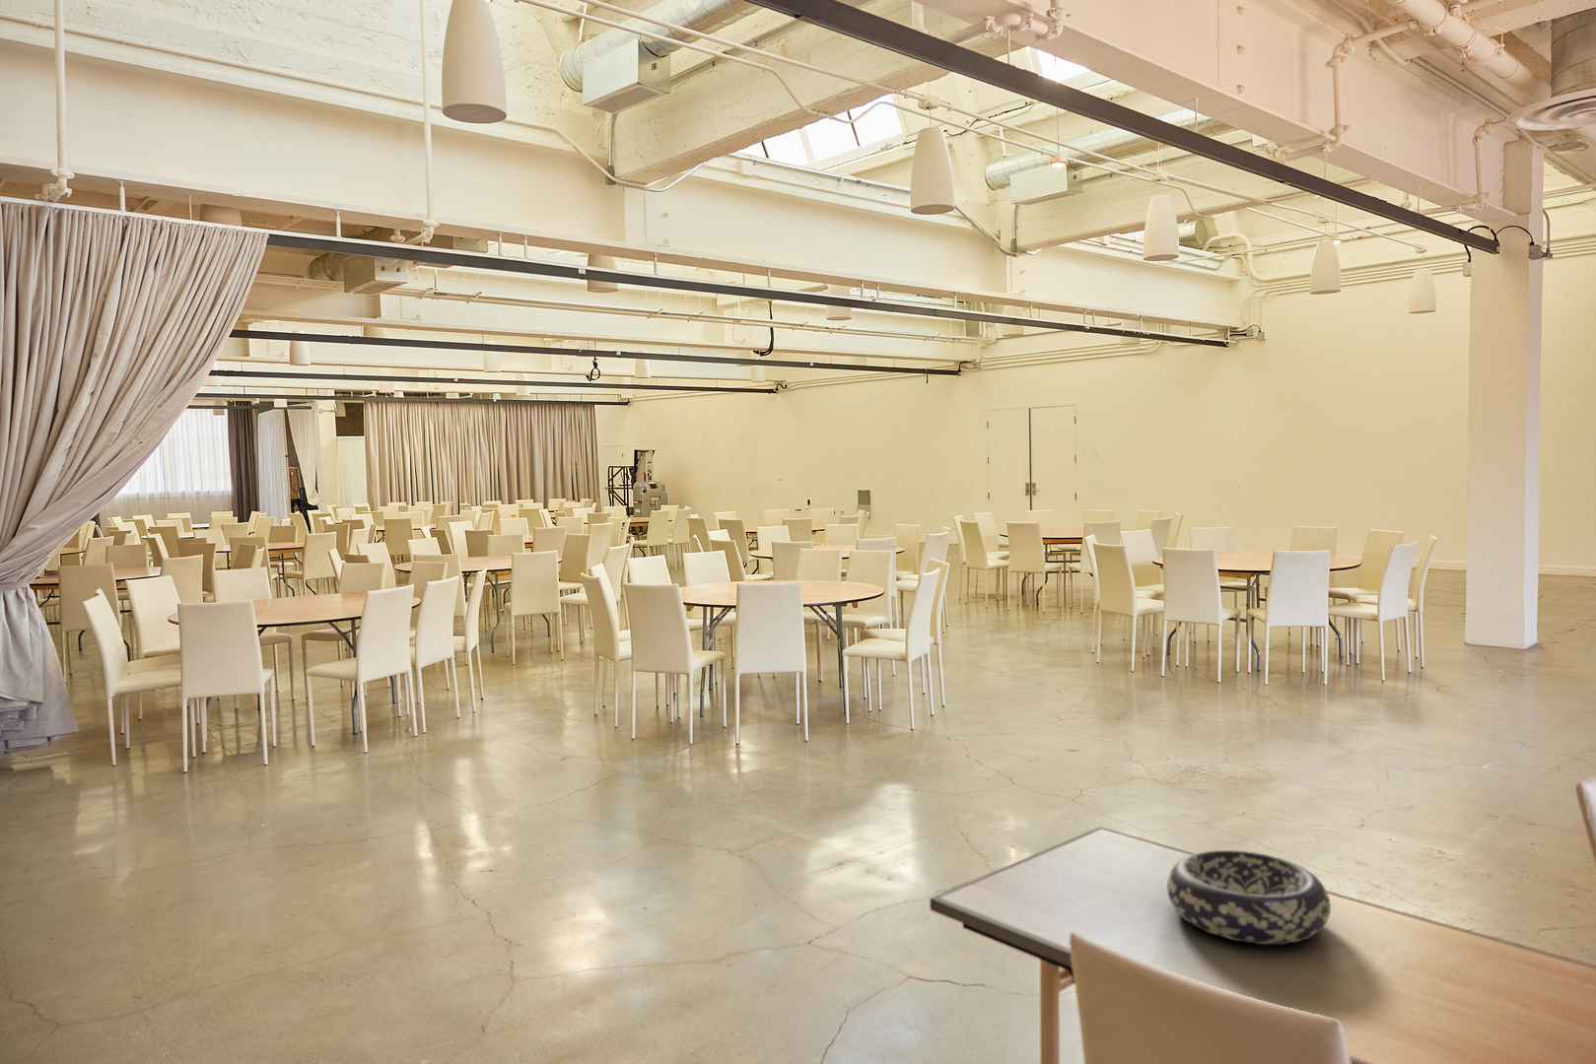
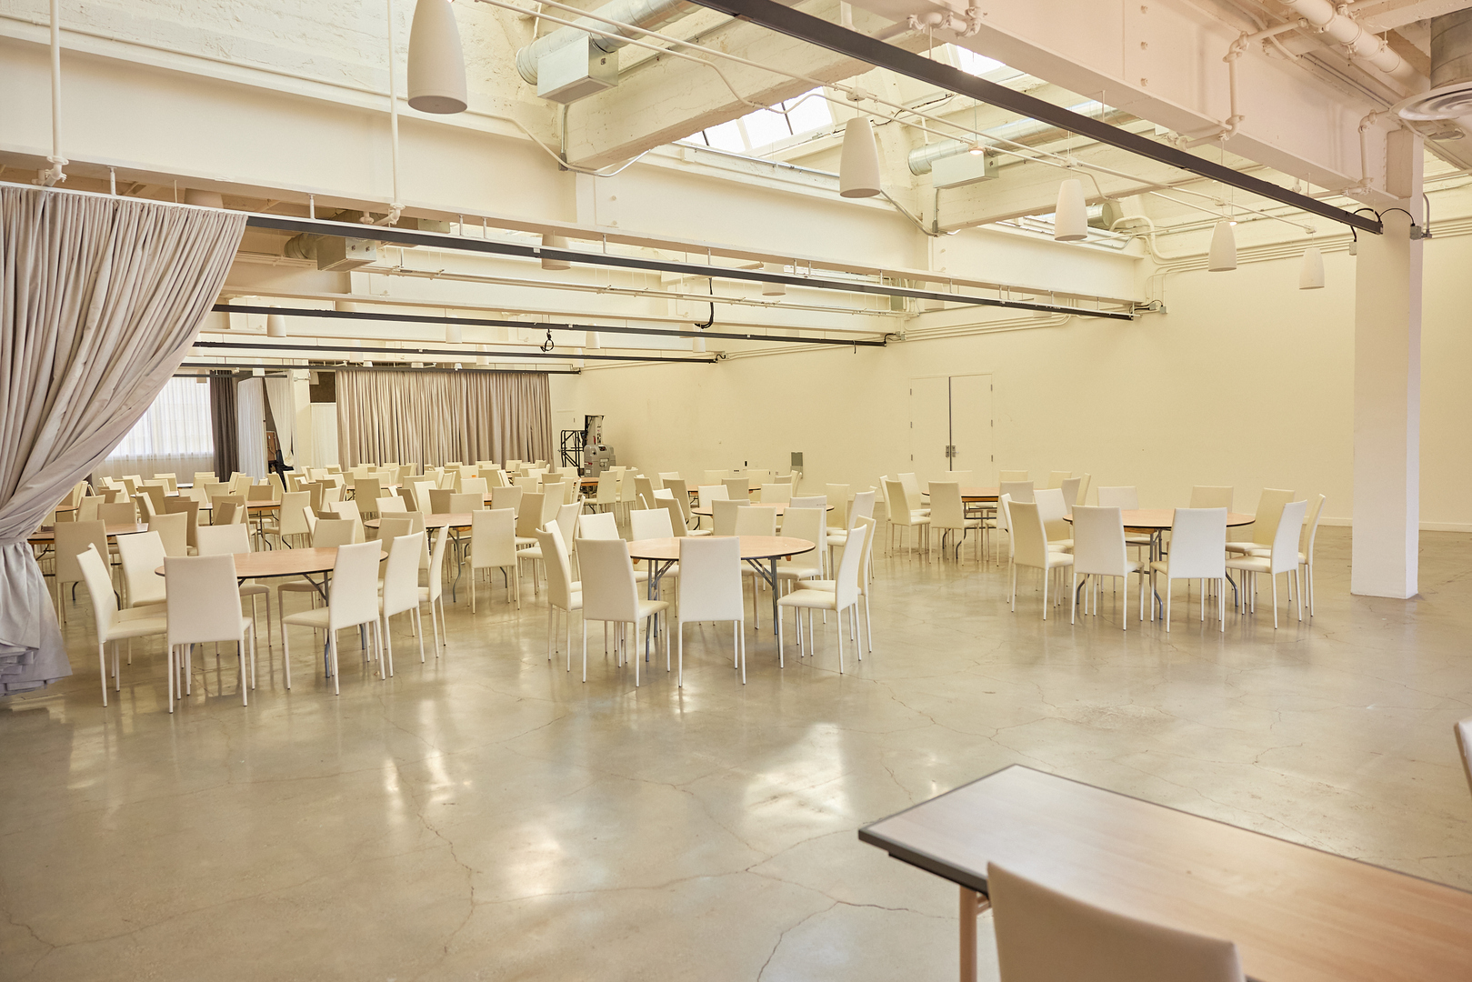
- decorative bowl (1247, 895)
